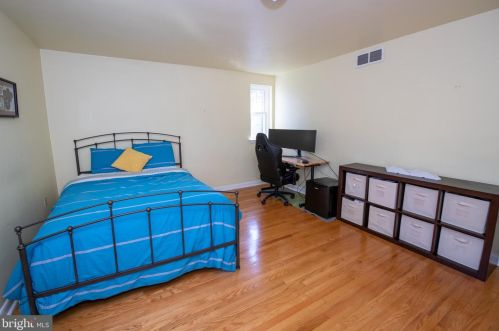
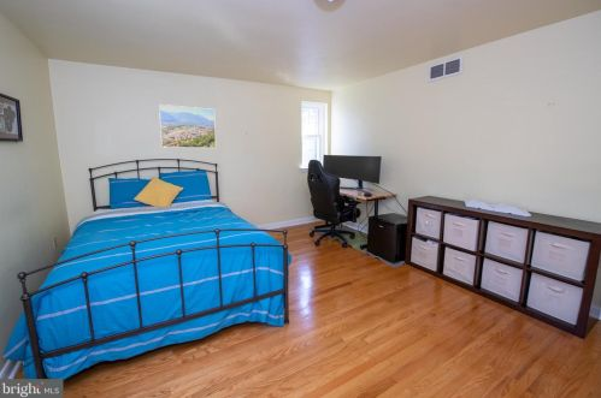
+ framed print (188, 127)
